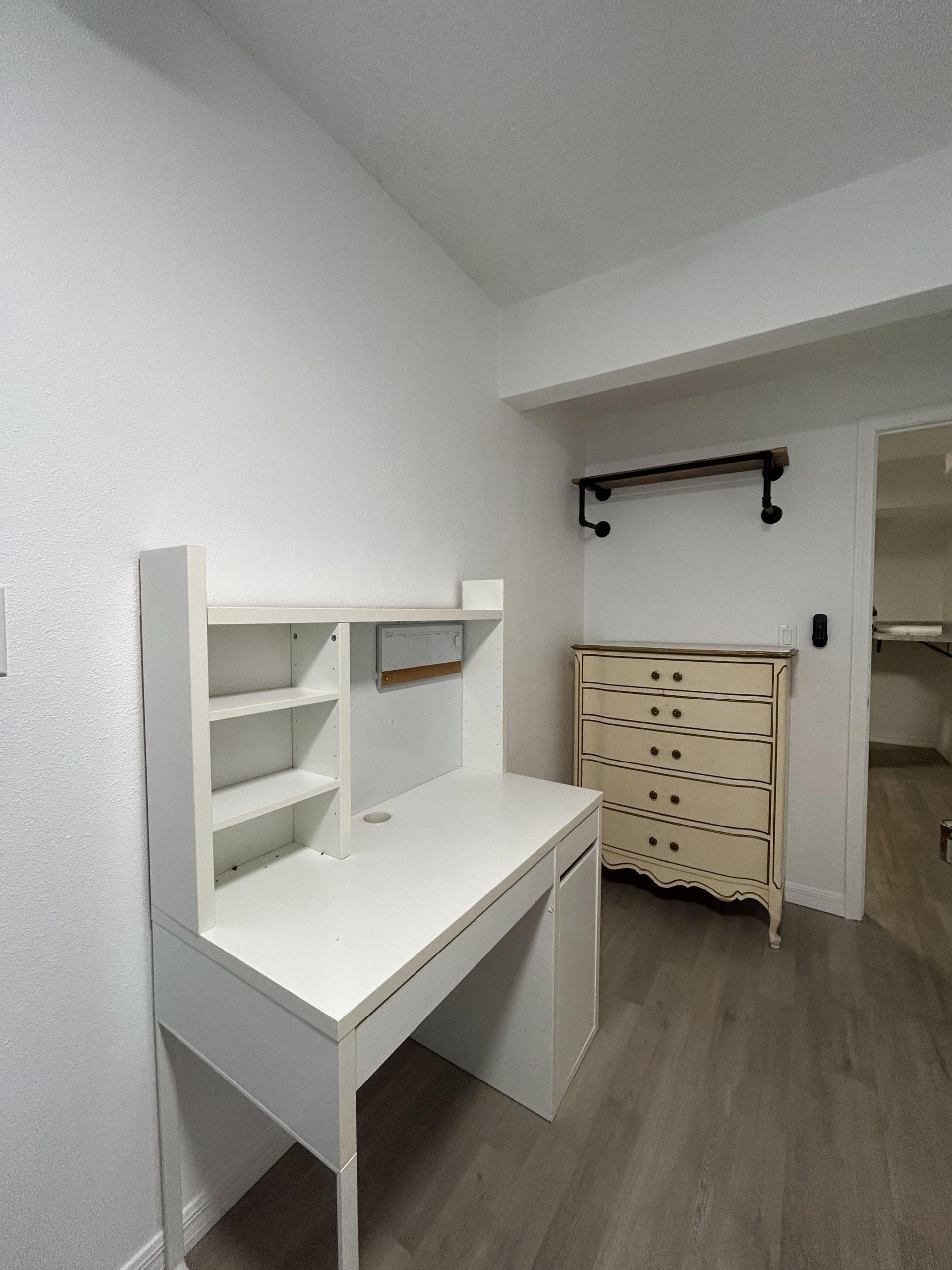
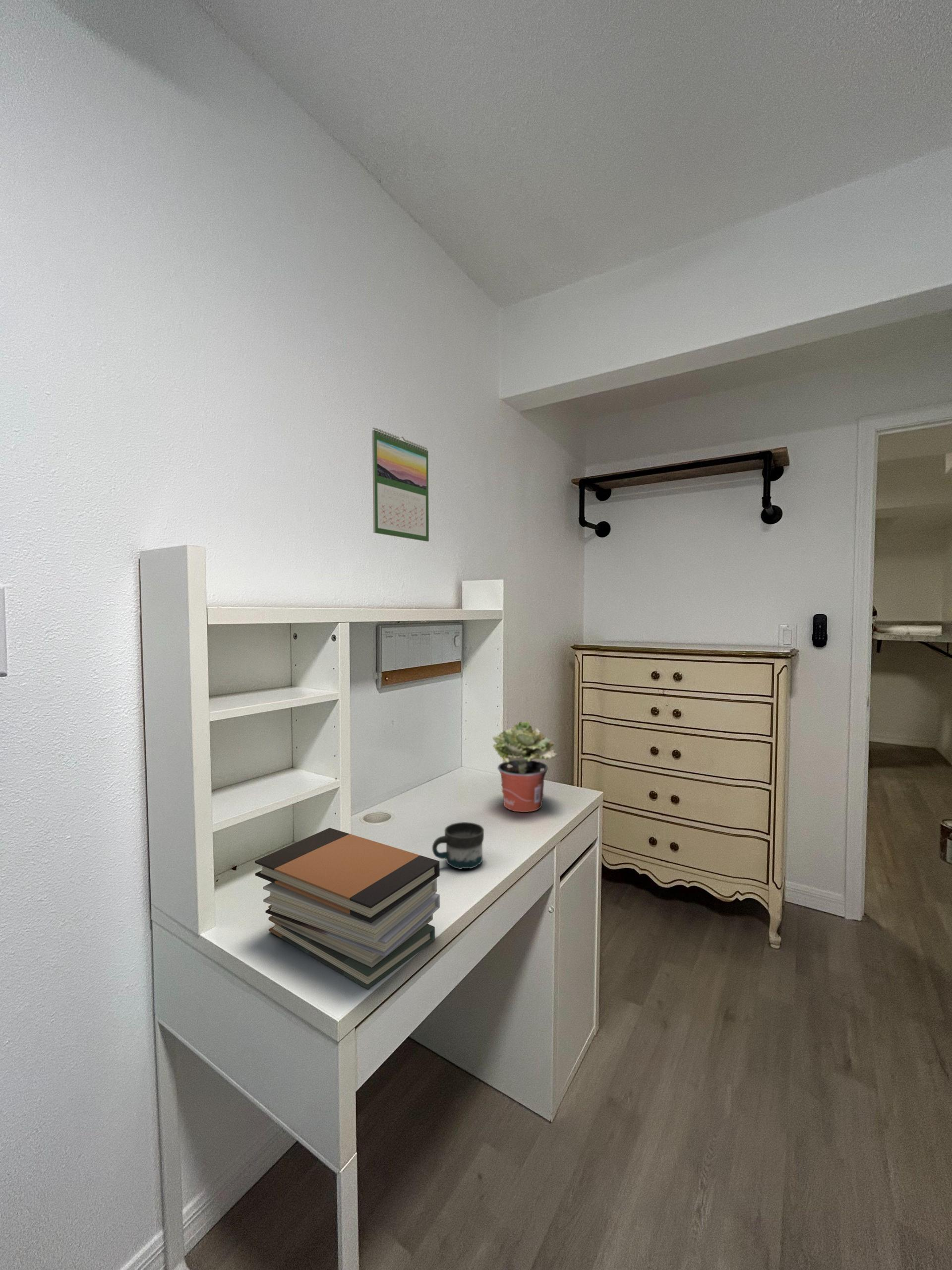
+ mug (462, 847)
+ book stack (350, 899)
+ potted plant (524, 764)
+ calendar (402, 487)
